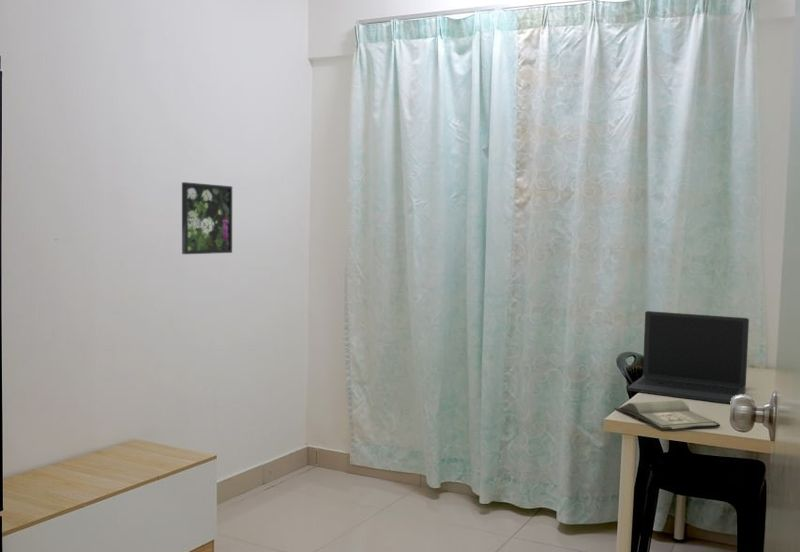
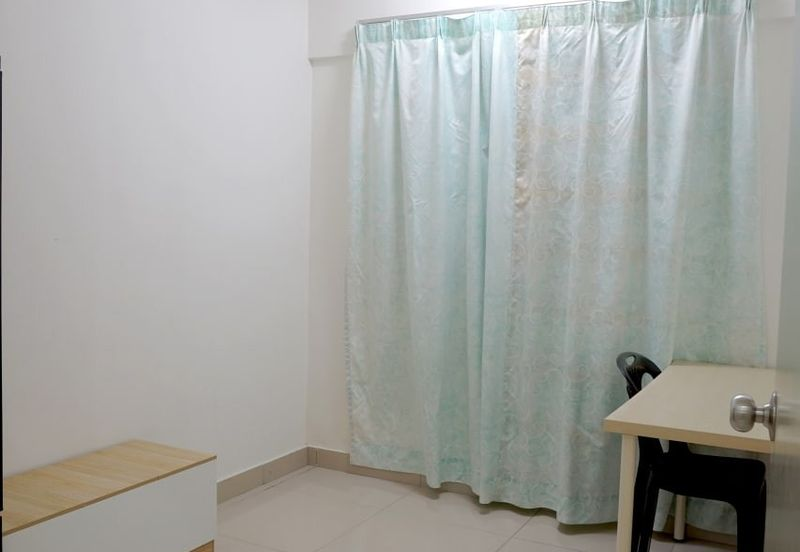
- hardback book (666, 411)
- laptop (688, 354)
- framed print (208, 219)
